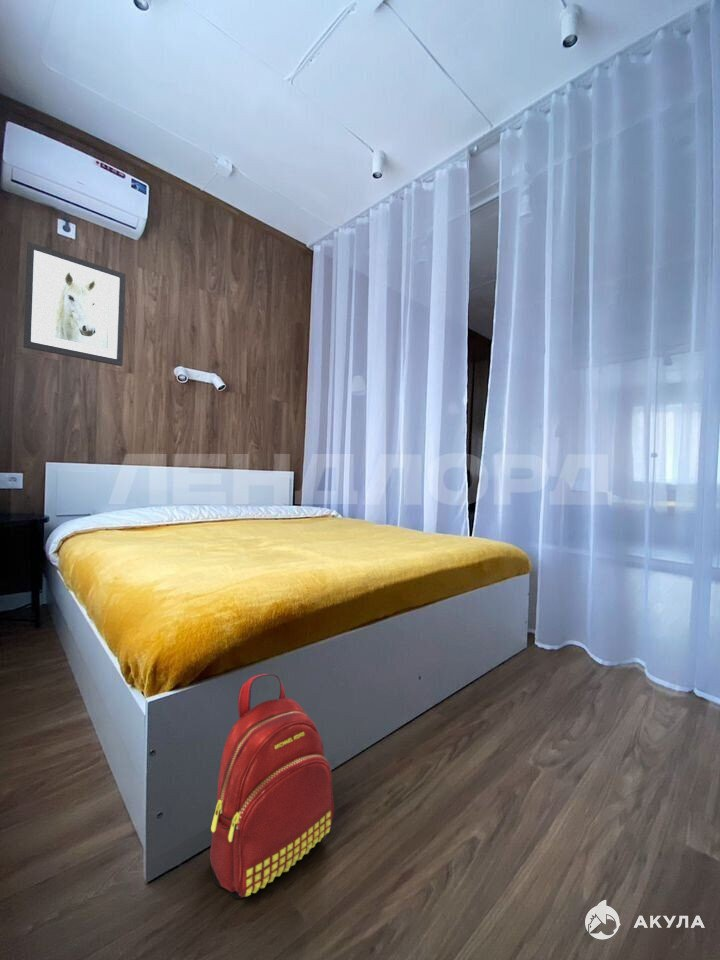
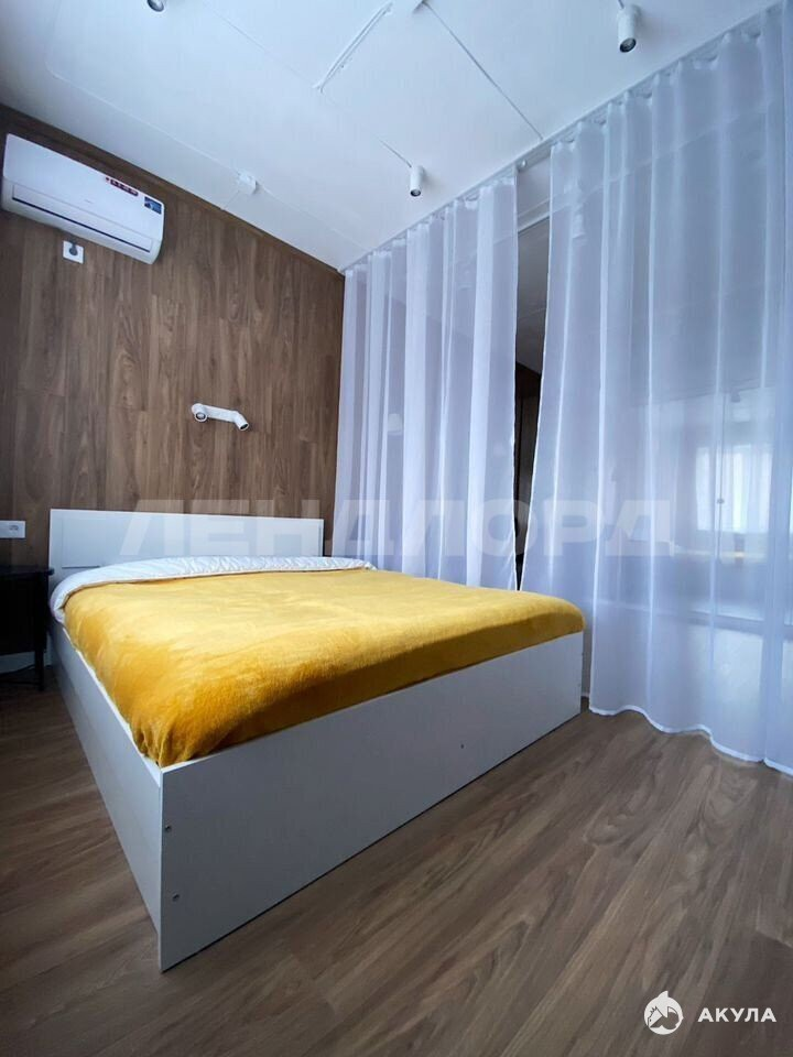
- backpack (272, 767)
- wall art (77, 308)
